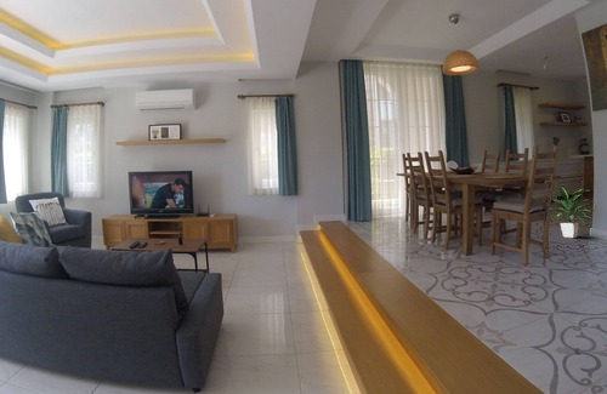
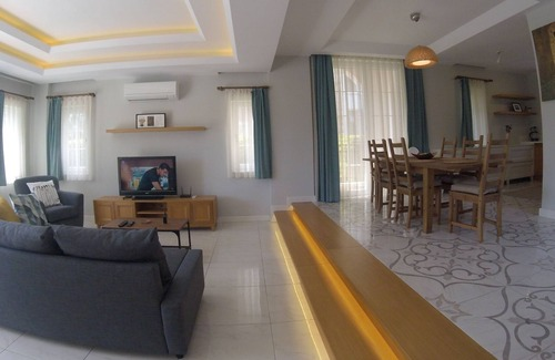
- indoor plant (571, 211)
